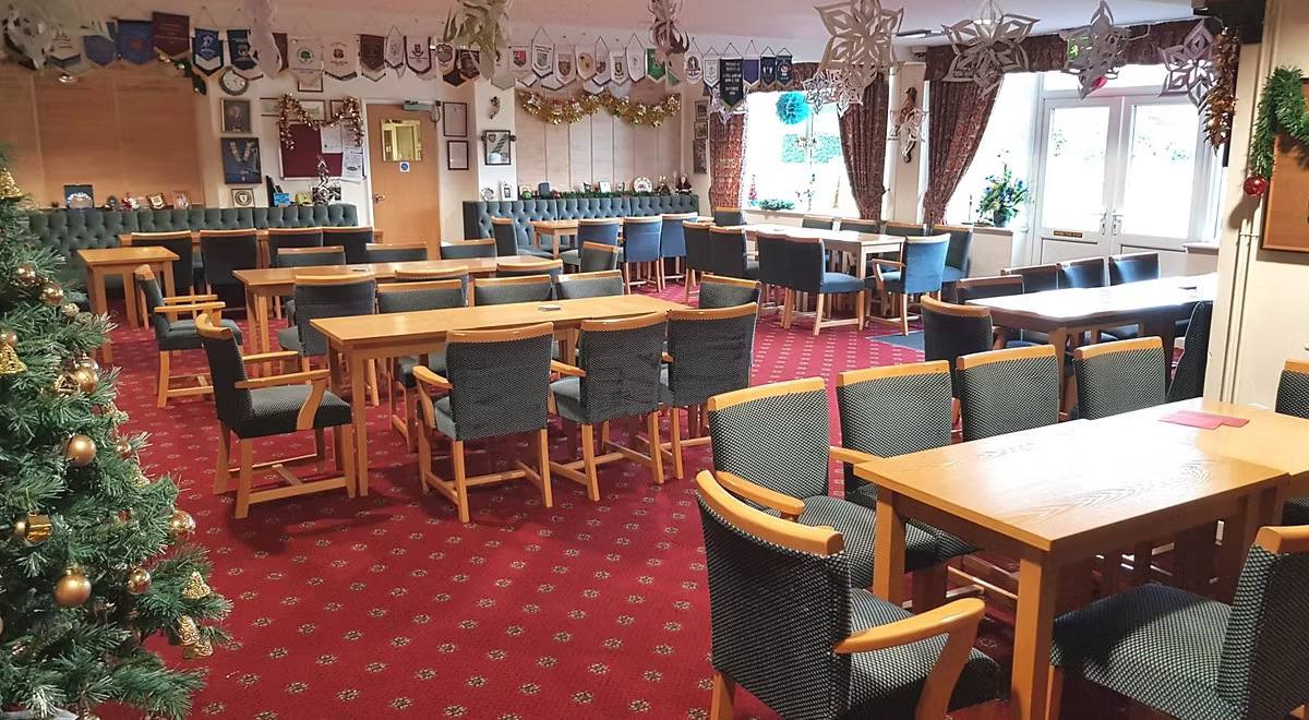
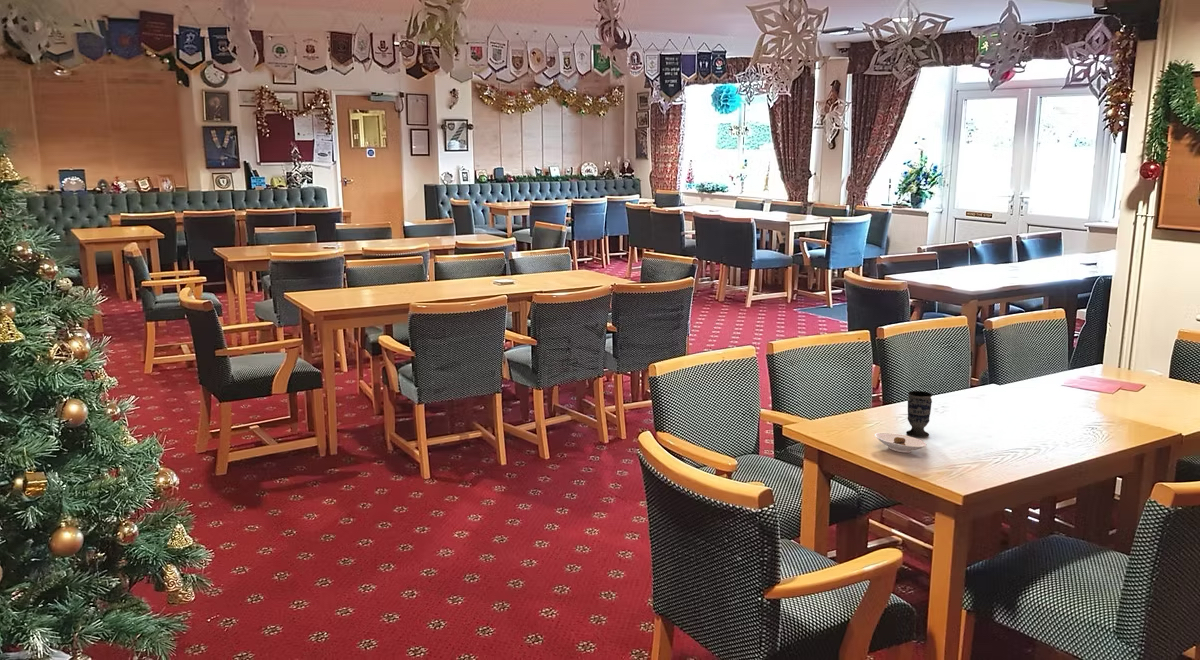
+ saucer (899, 443)
+ cup (918, 414)
